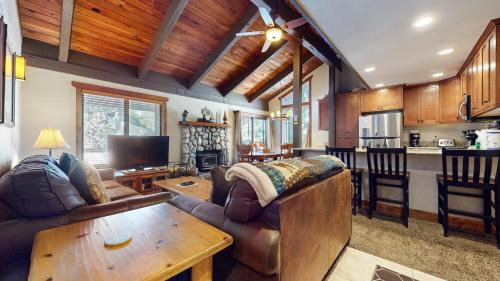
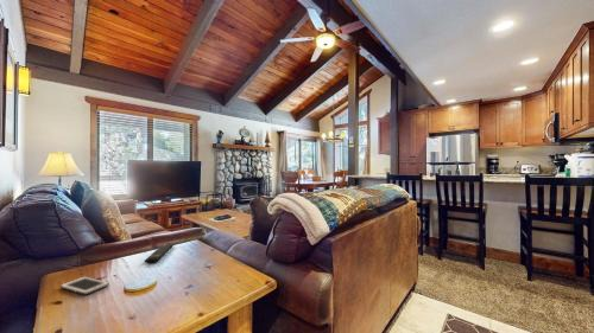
+ cell phone (84, 284)
+ remote control (160, 251)
